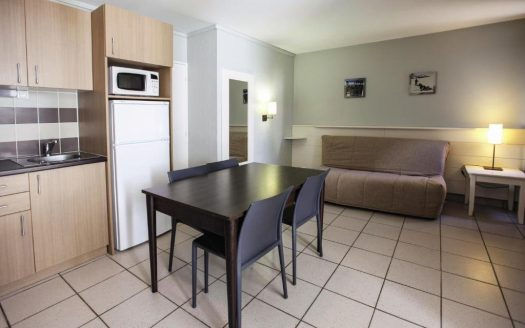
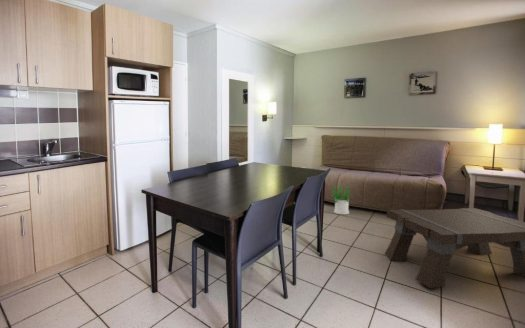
+ potted plant (340, 198)
+ coffee table (459, 242)
